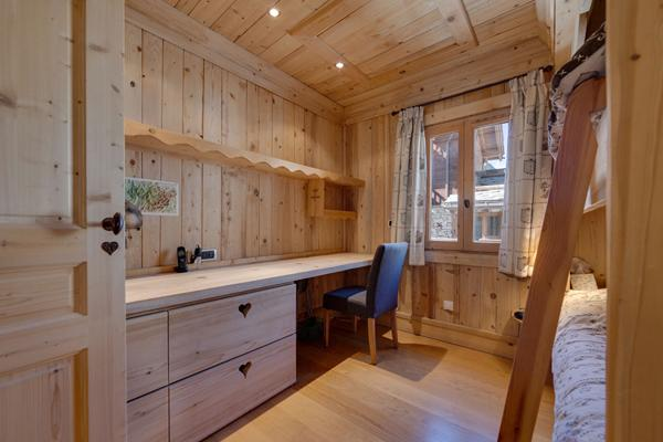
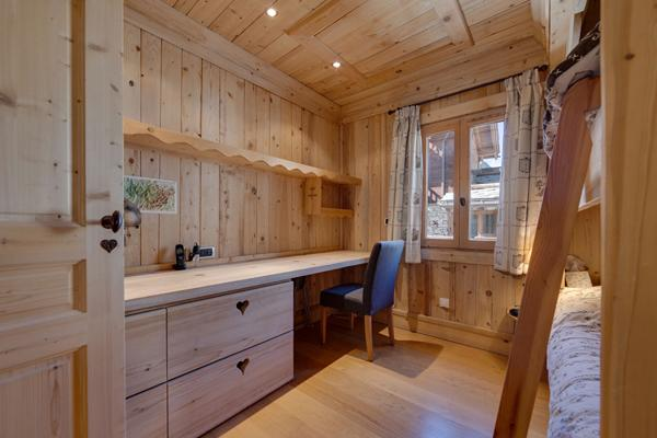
- storage bin (311, 327)
